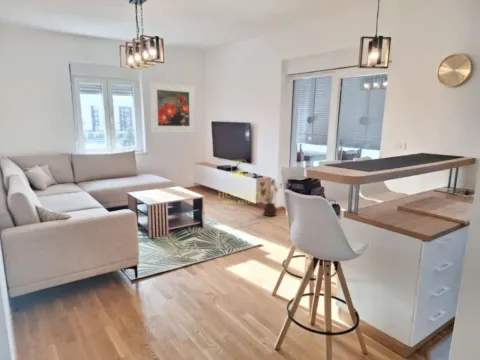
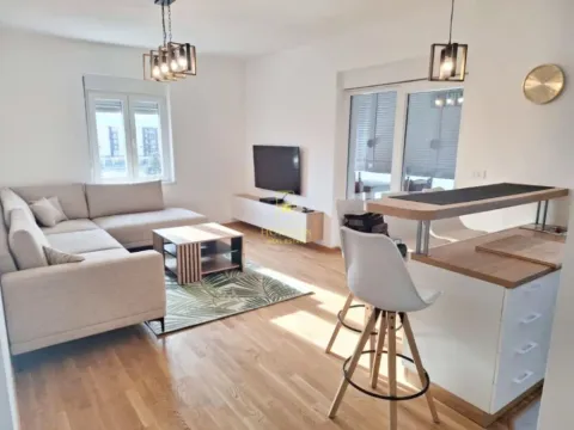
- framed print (173, 108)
- house plant (270, 197)
